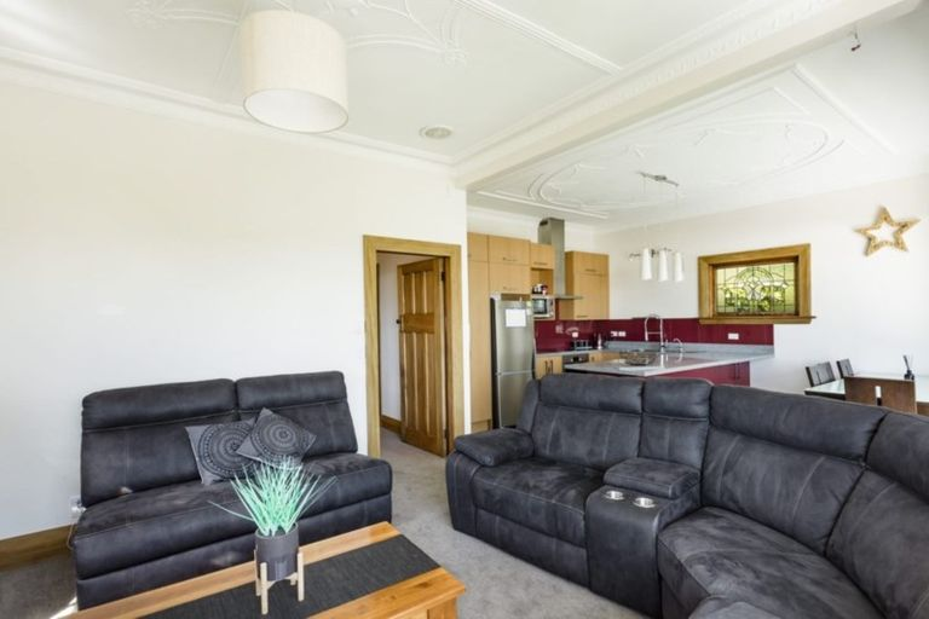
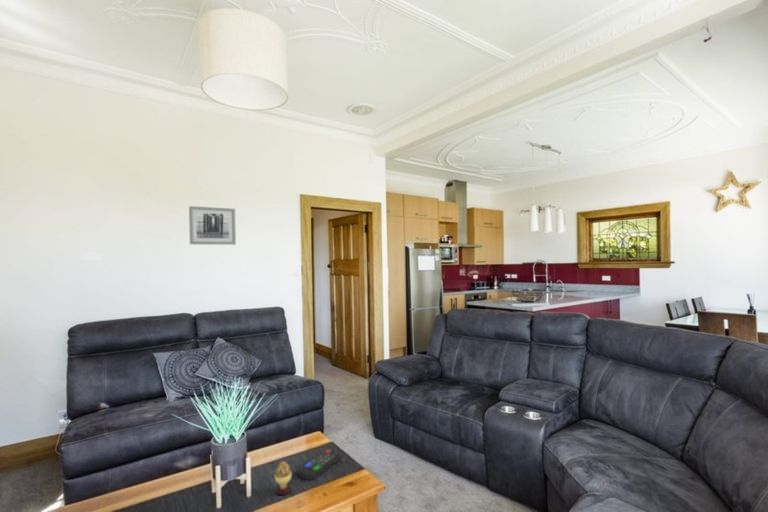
+ remote control (319, 463)
+ decorative egg (283, 476)
+ wall art (213, 226)
